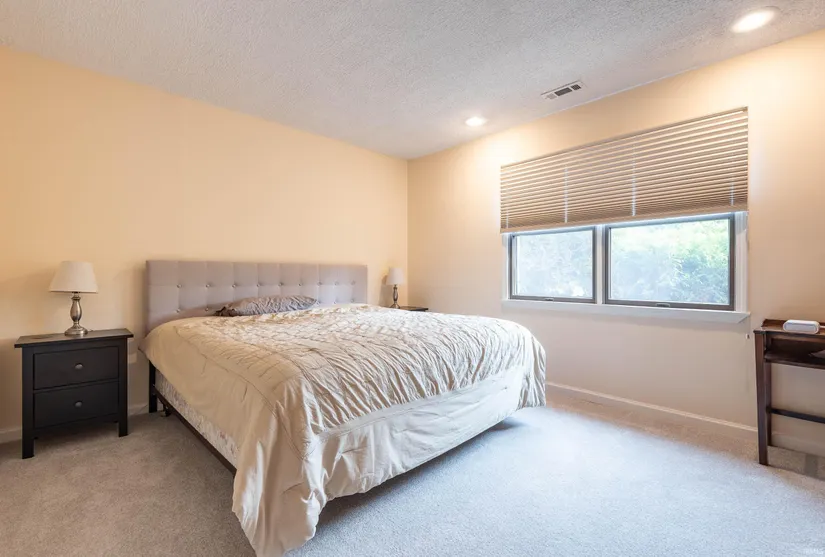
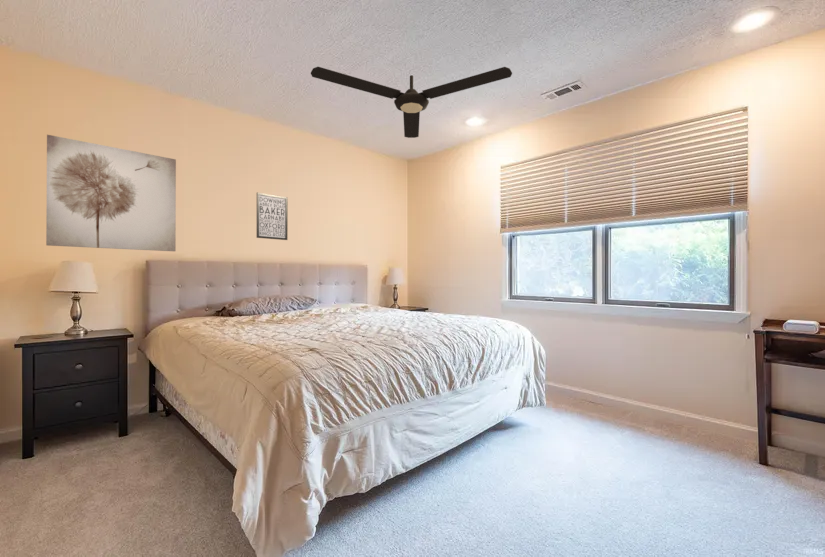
+ wall art (117, 198)
+ wall art (272, 217)
+ ceiling fan (411, 102)
